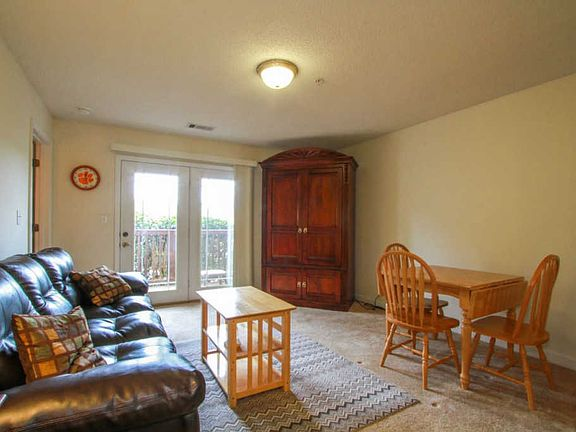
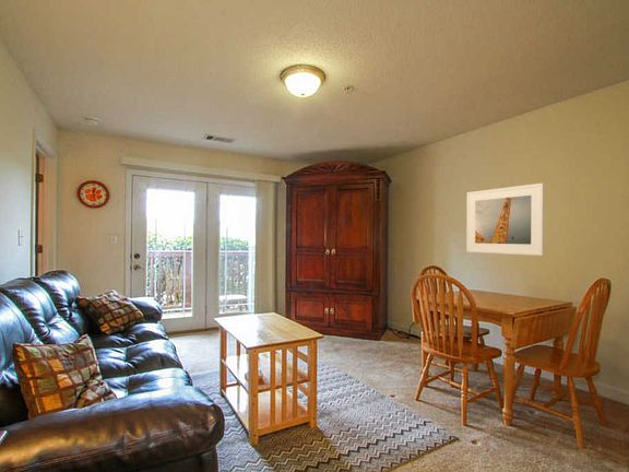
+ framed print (501, 221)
